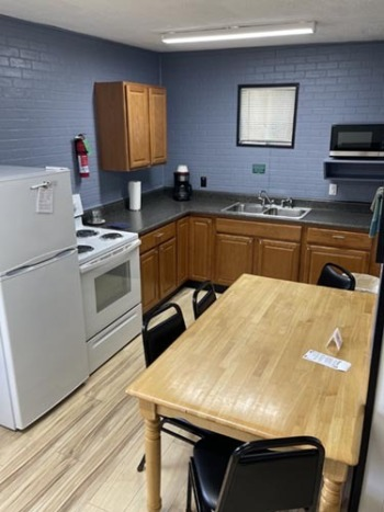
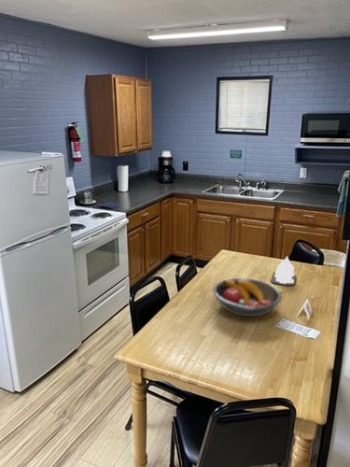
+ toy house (284, 269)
+ fruit bowl (246, 297)
